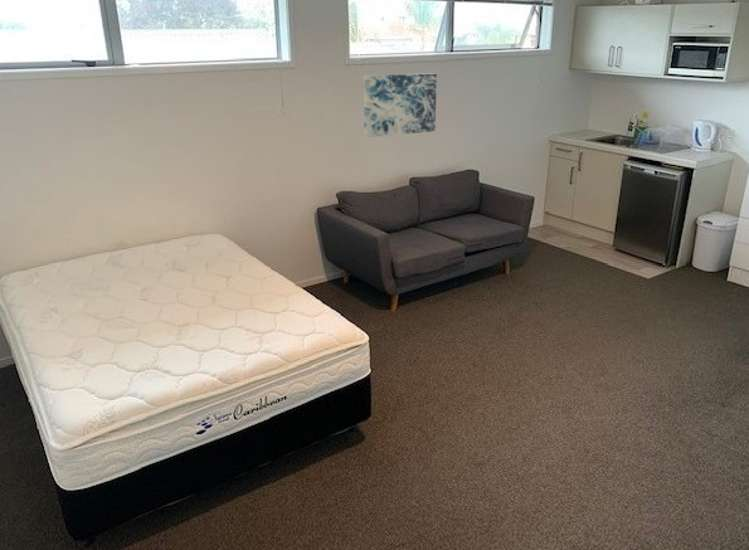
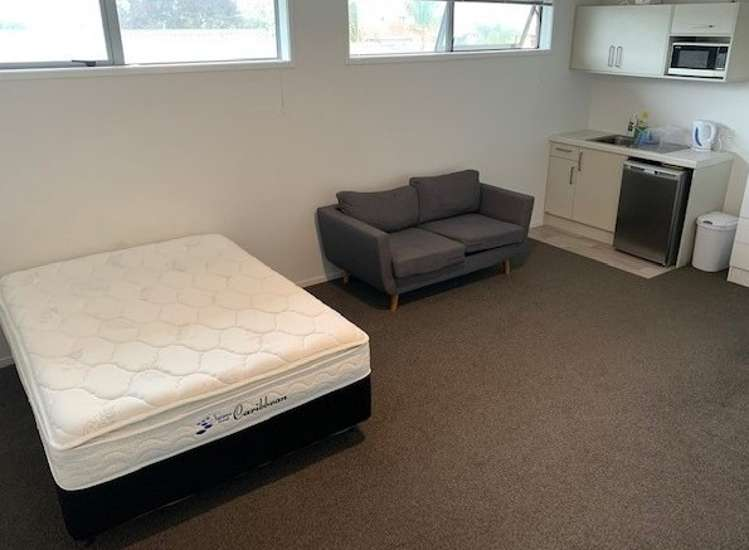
- wall art (401, 104)
